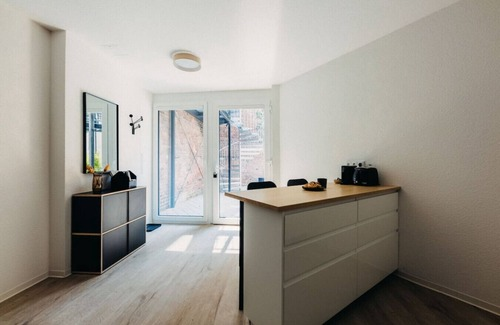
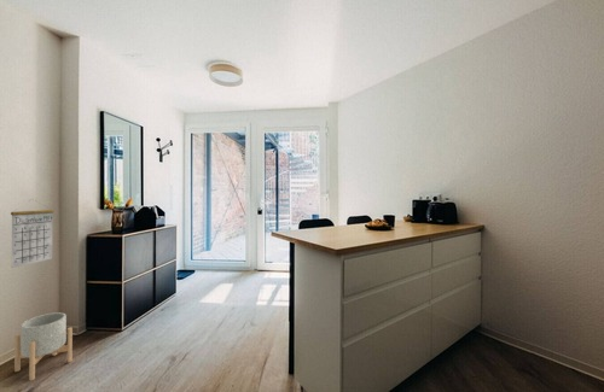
+ planter (43, 343)
+ calendar (33, 230)
